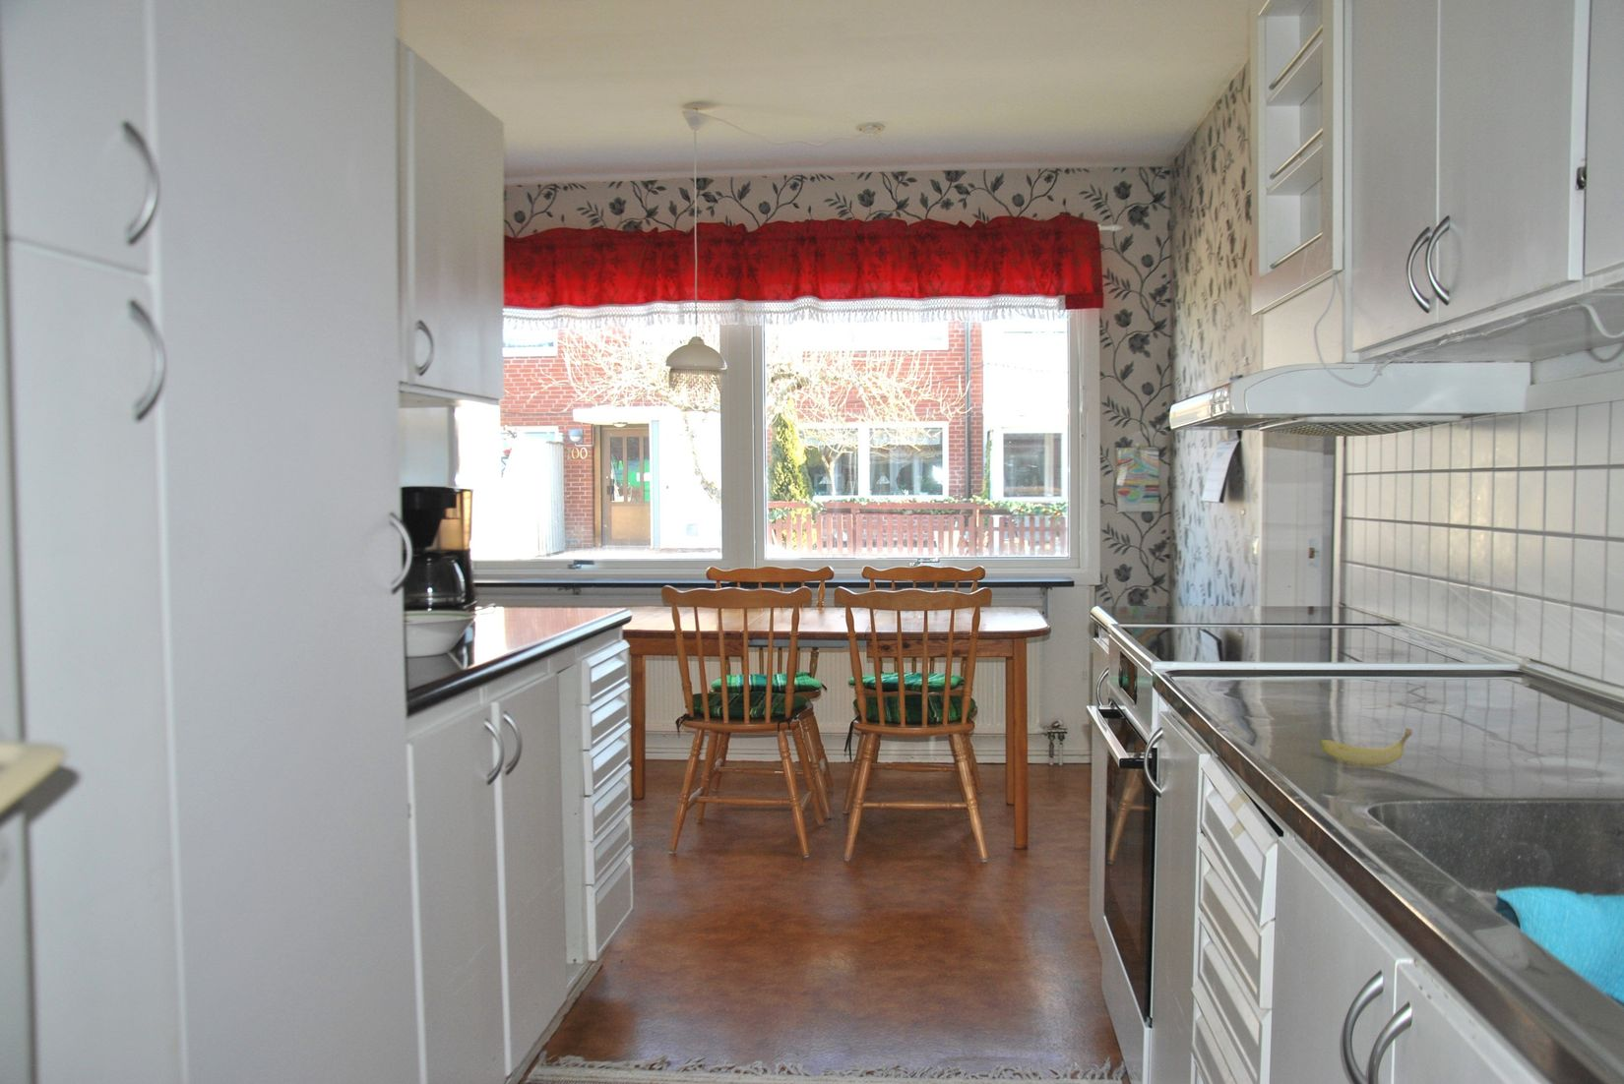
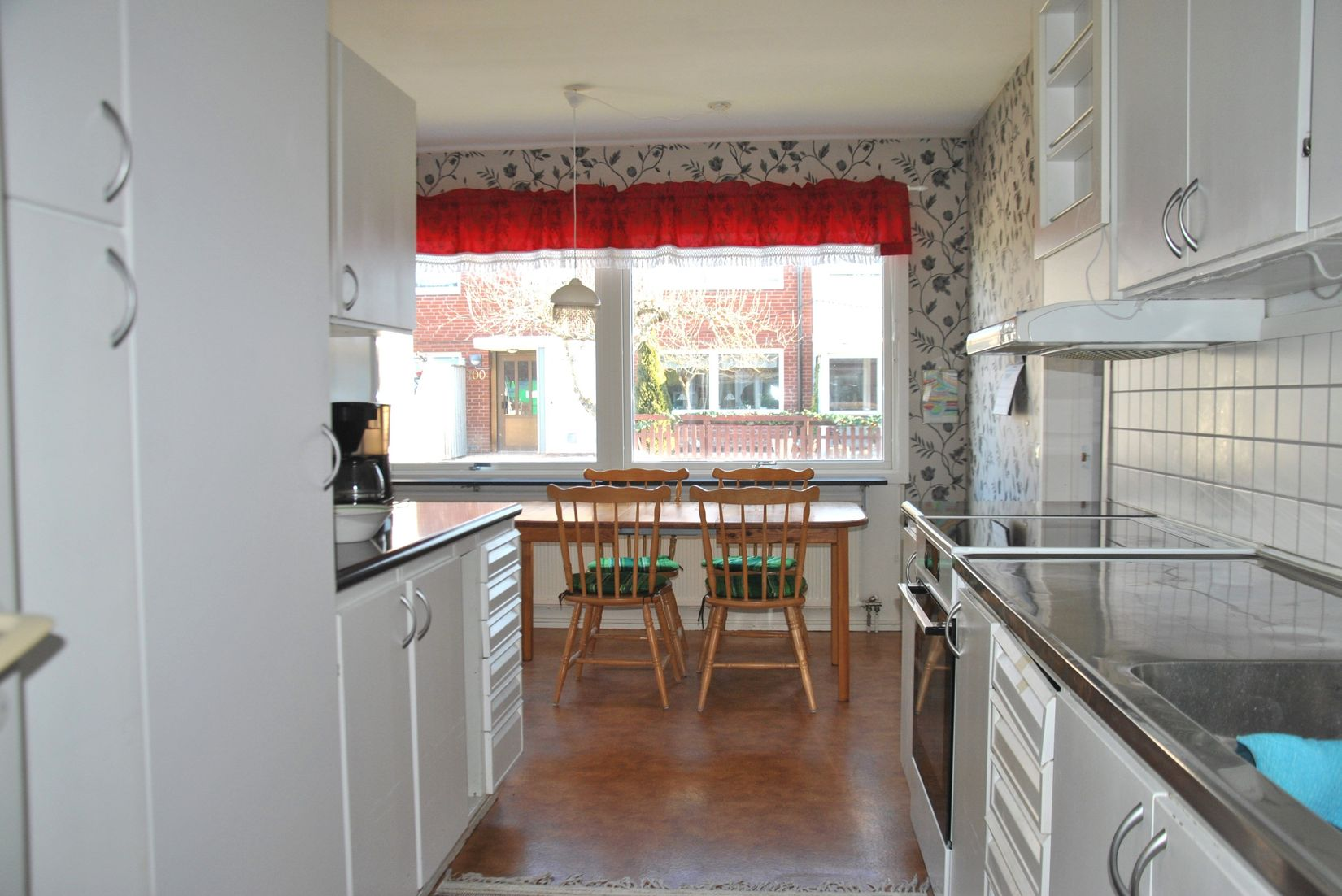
- banana (1364, 748)
